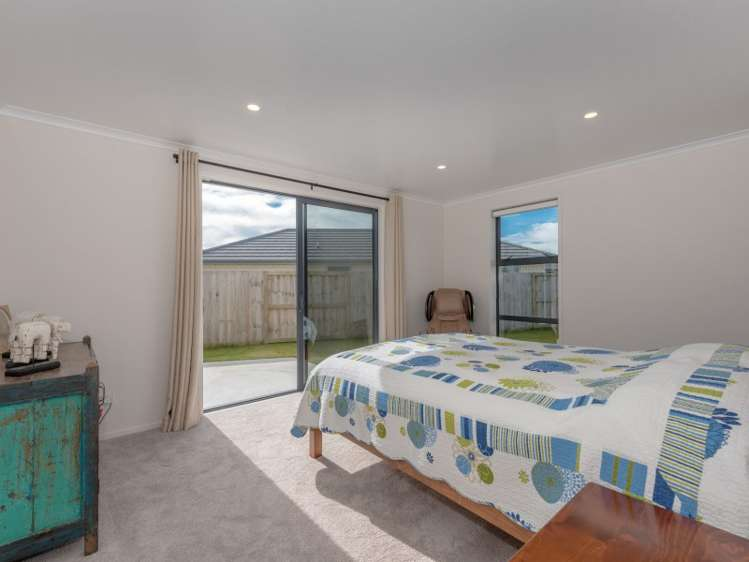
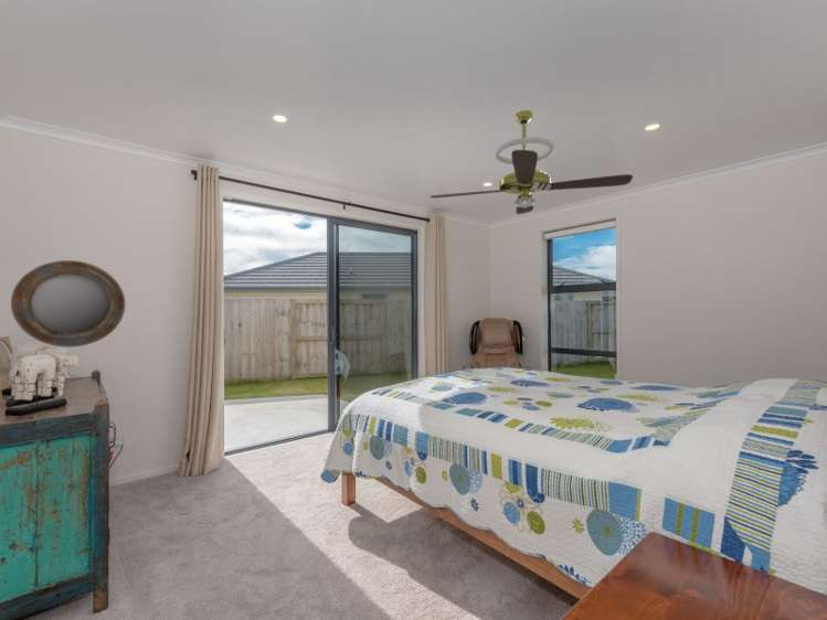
+ home mirror (72, 303)
+ ceiling fan (523, 164)
